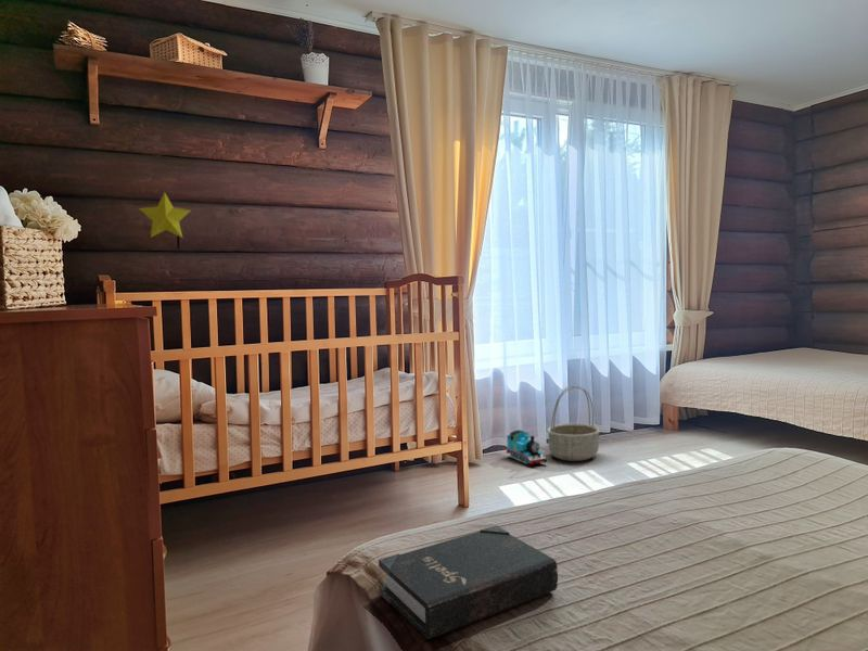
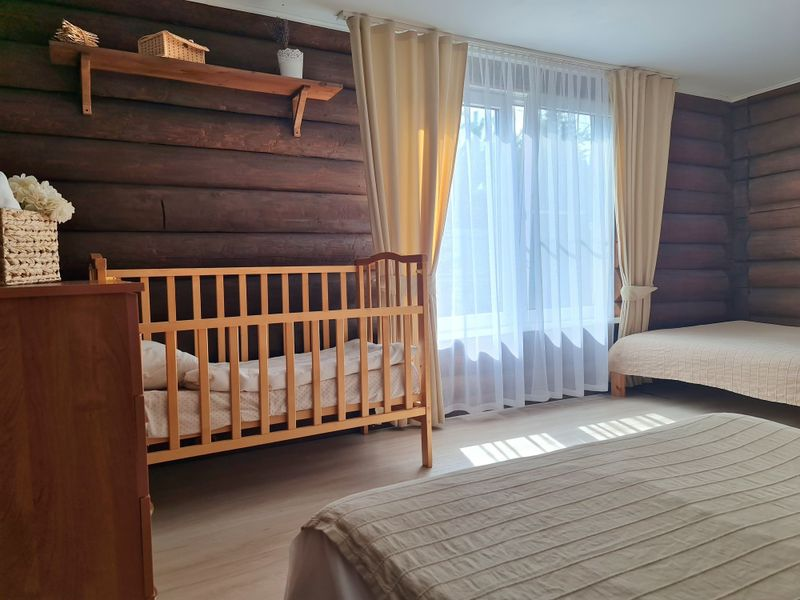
- decorative star (165, 215)
- hardback book (468, 576)
- toy train (526, 447)
- basket (573, 423)
